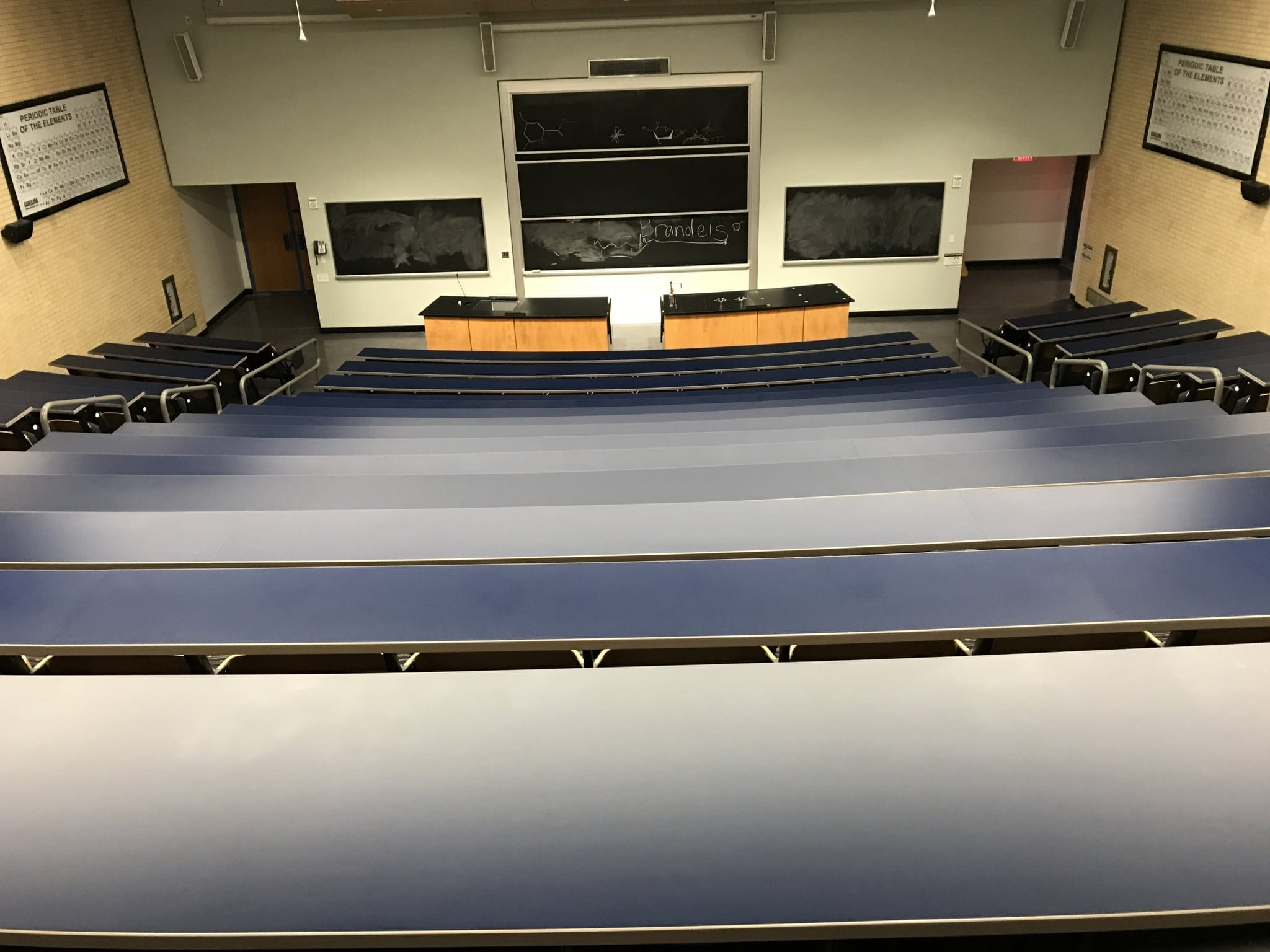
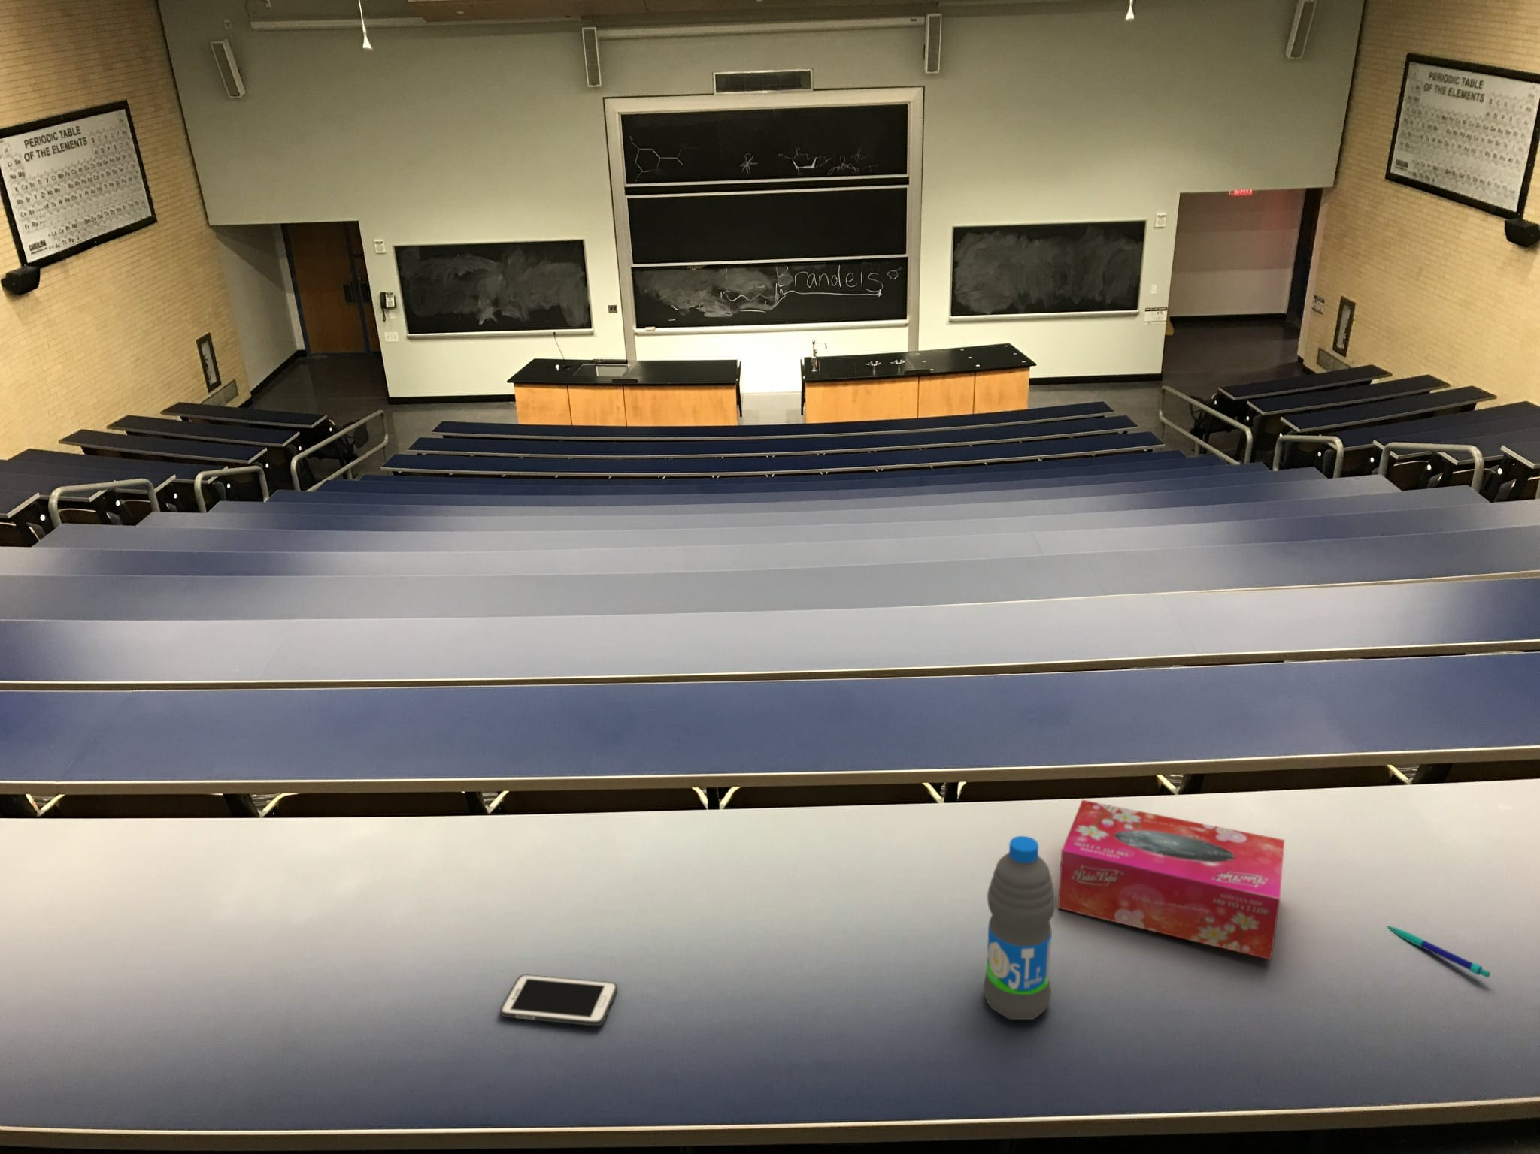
+ pen (1435, 948)
+ water bottle (1020, 924)
+ tissue box (1170, 874)
+ cell phone (559, 1000)
